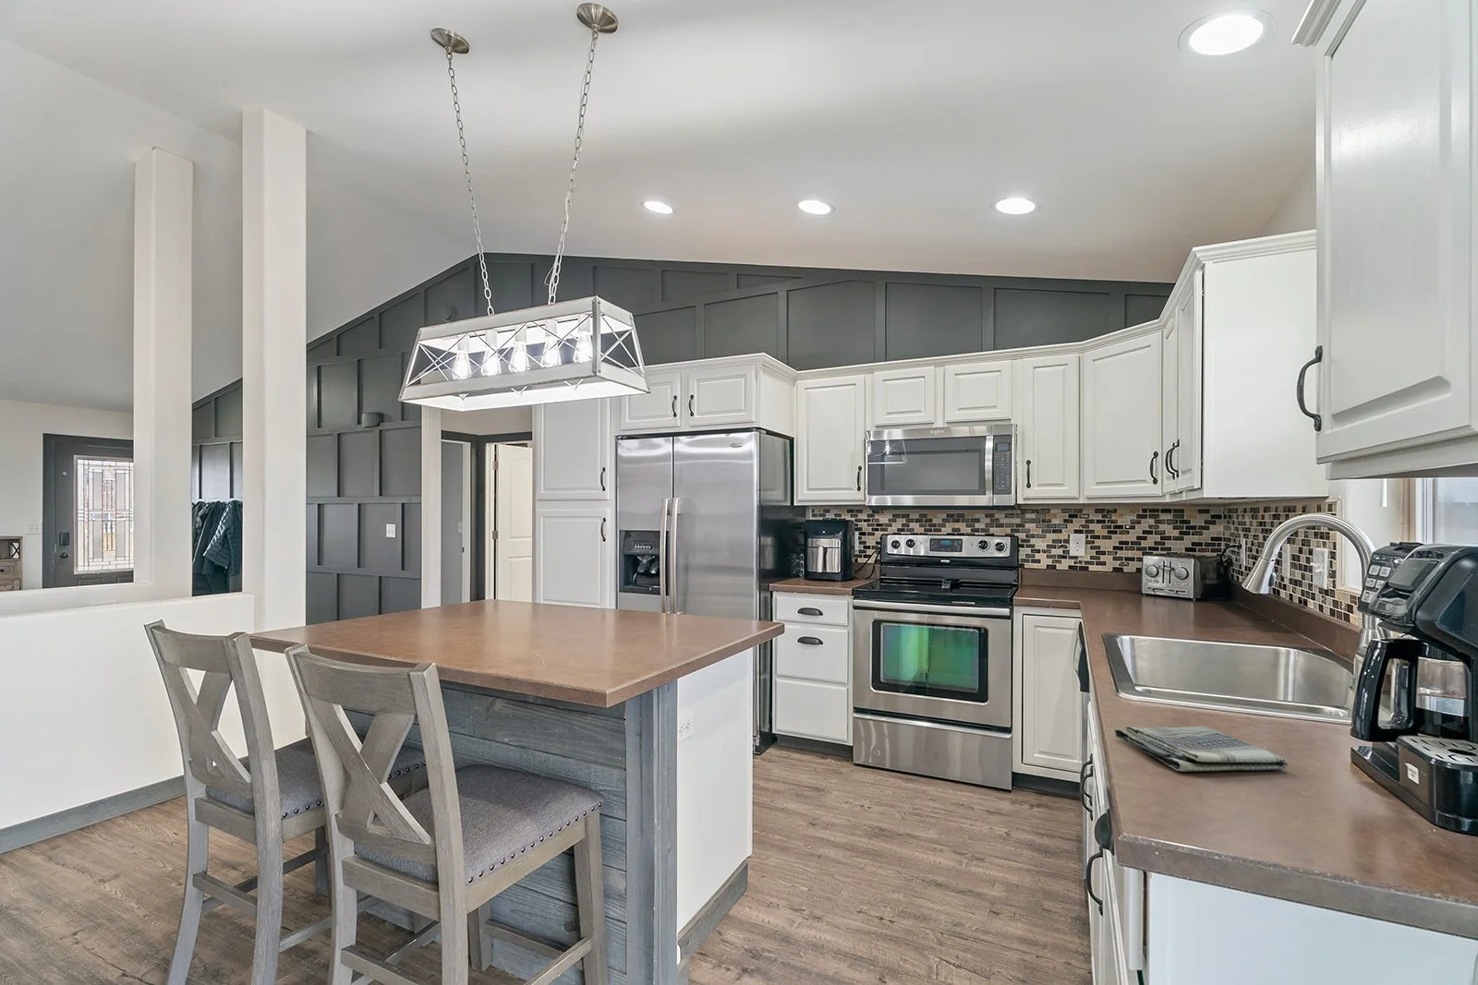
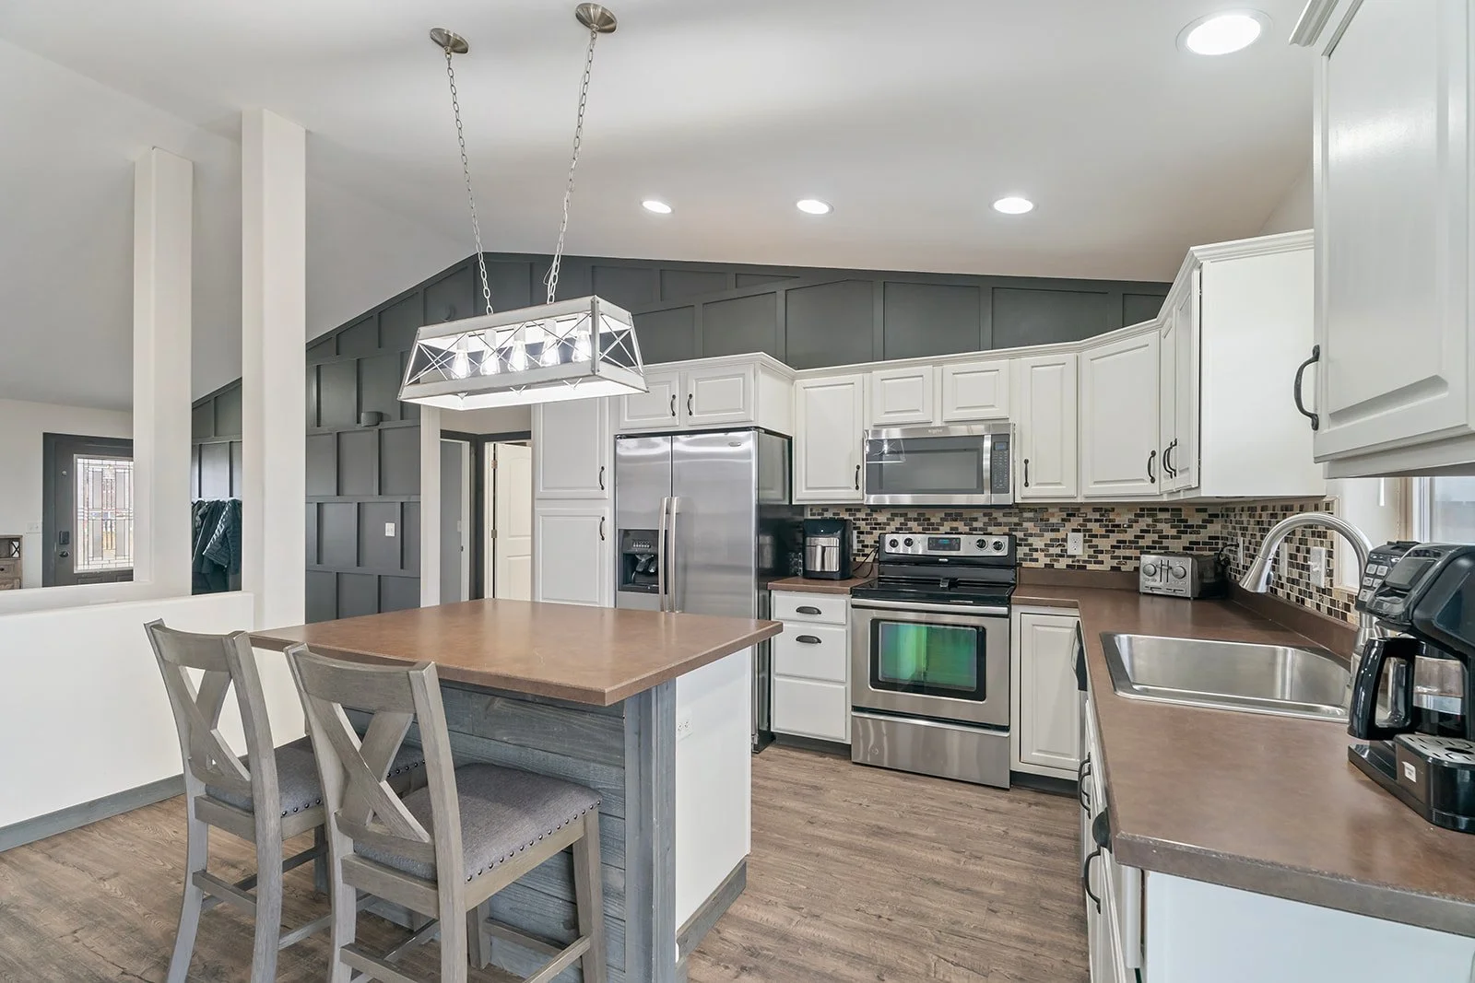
- dish towel (1193, 744)
